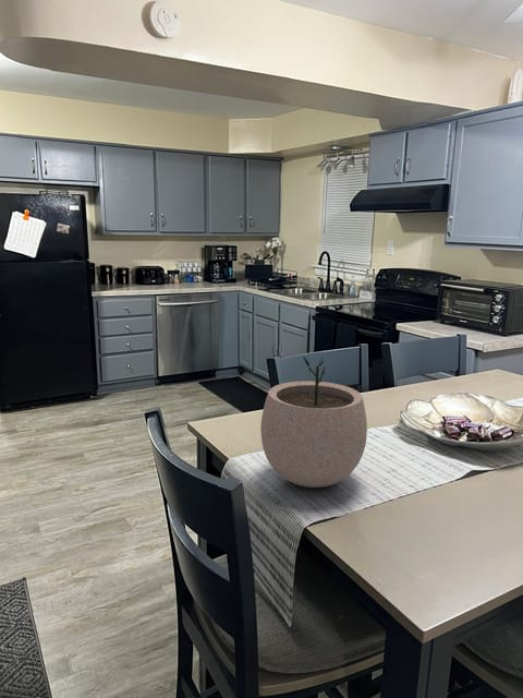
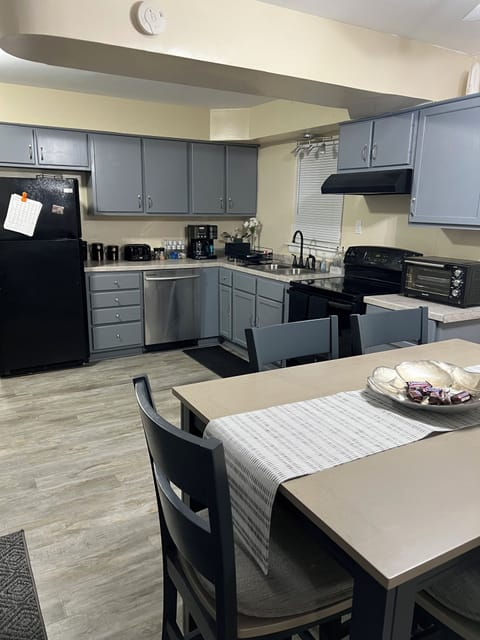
- plant pot (314, 418)
